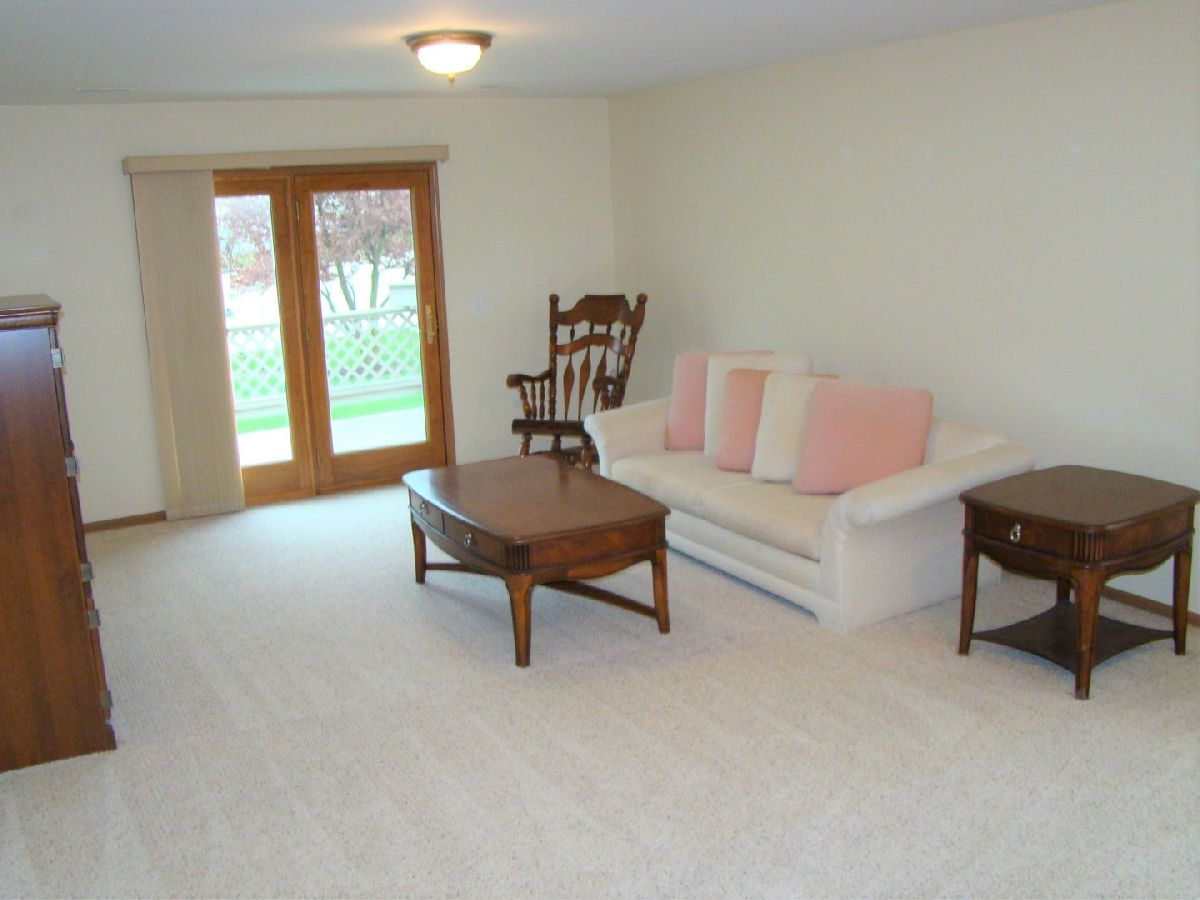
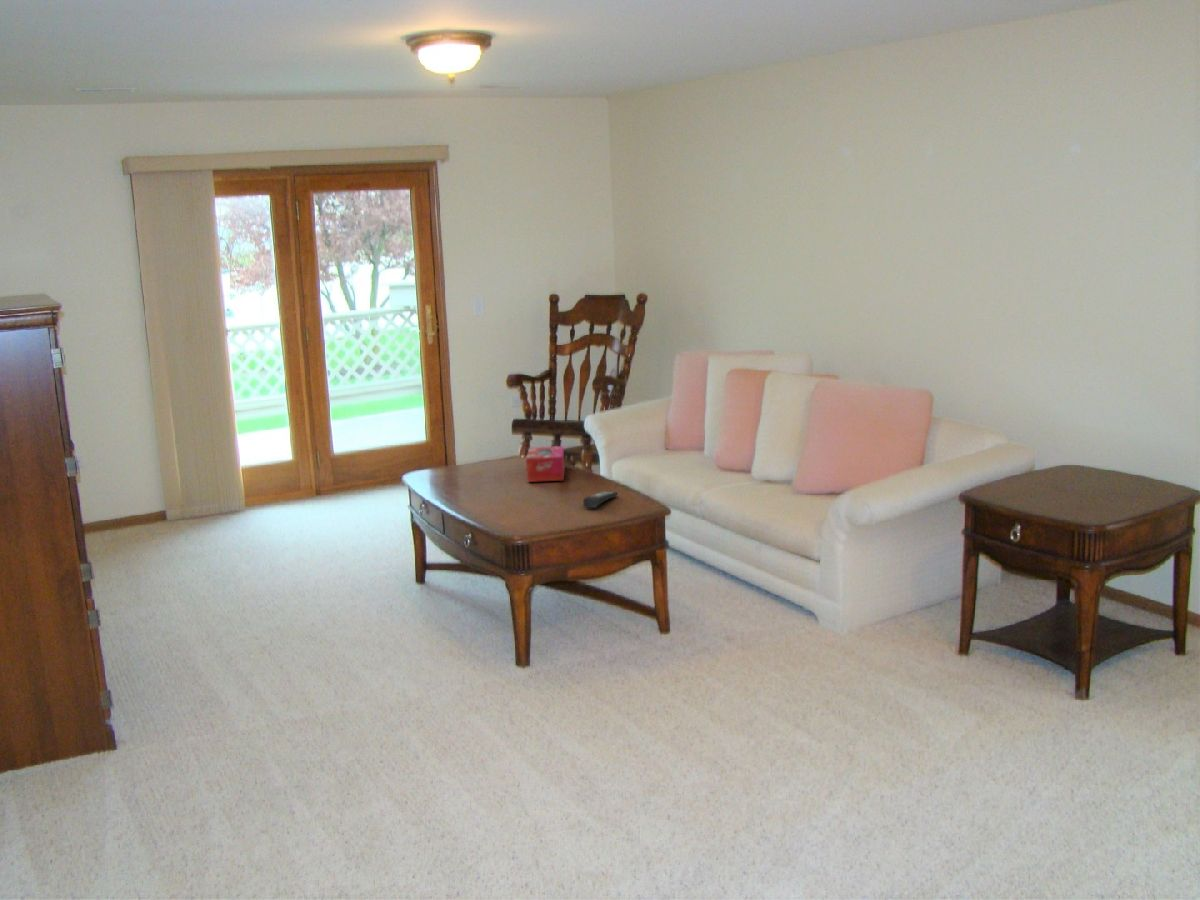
+ remote control (600, 497)
+ tissue box (545, 463)
